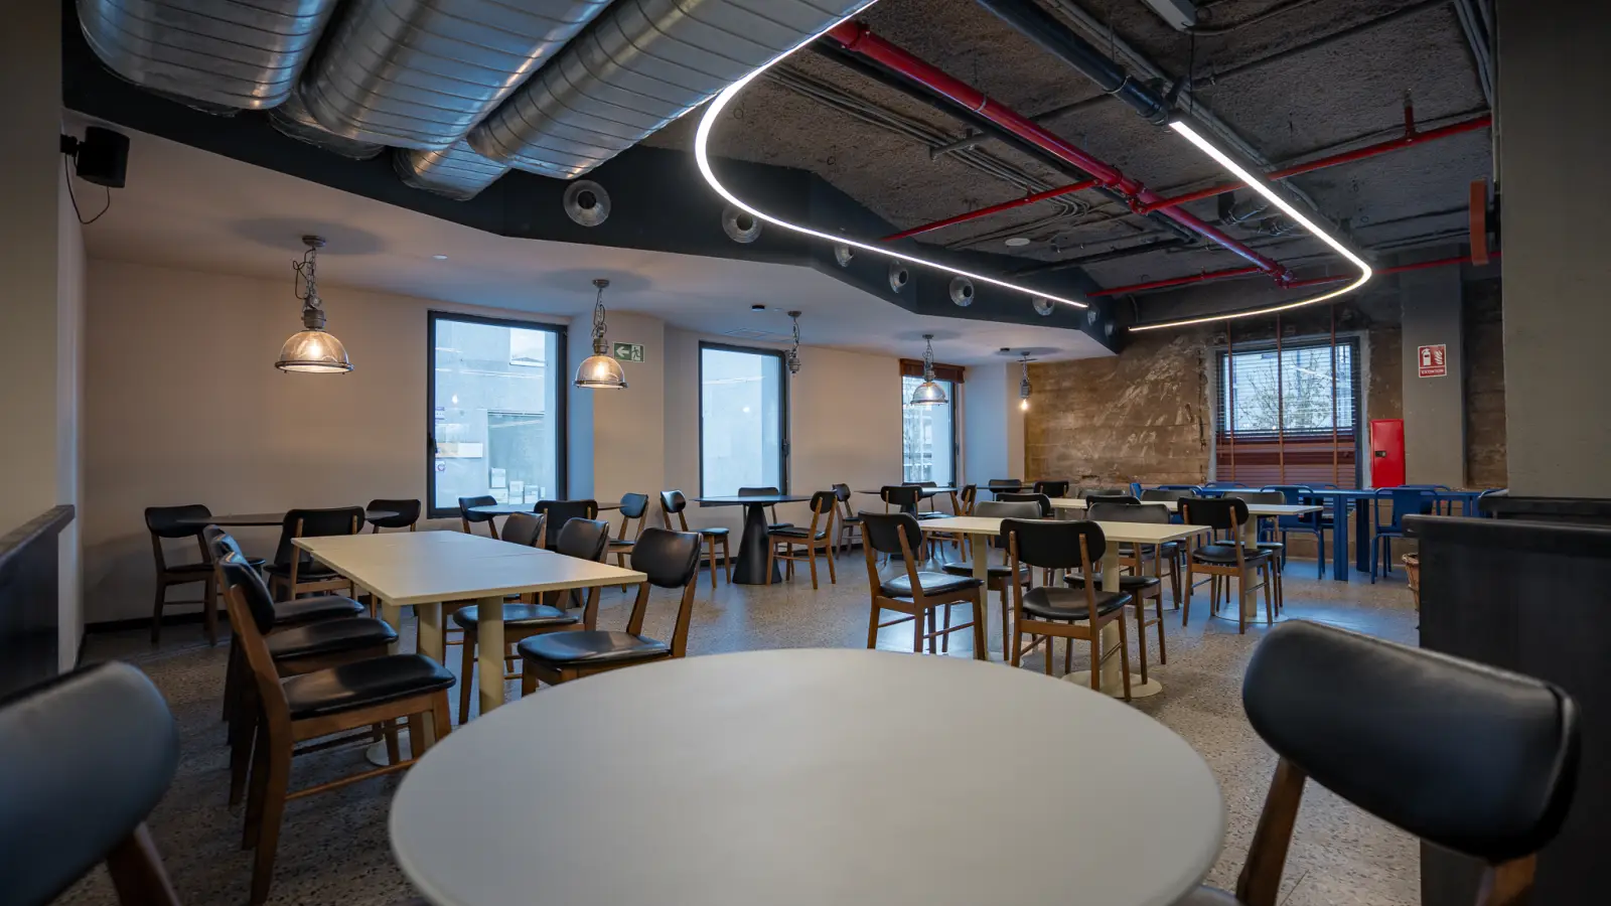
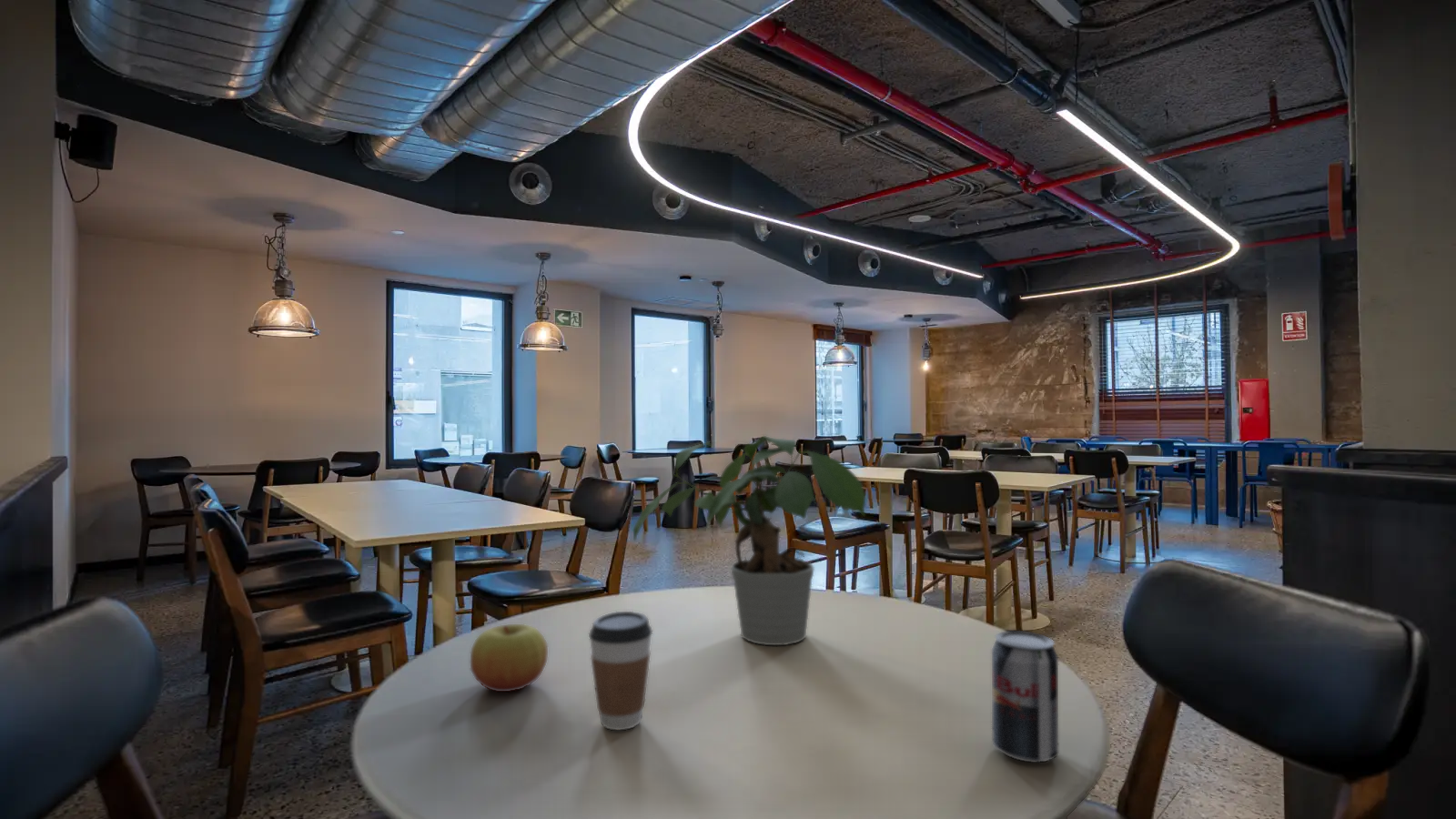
+ potted plant (745, 535)
+ coffee cup (621, 670)
+ beverage can (1024, 694)
+ apple (509, 654)
